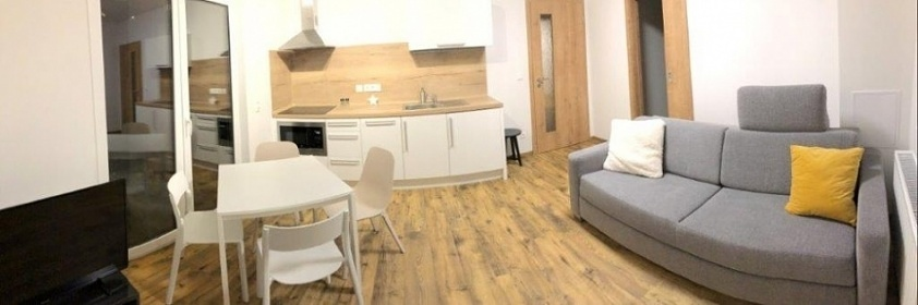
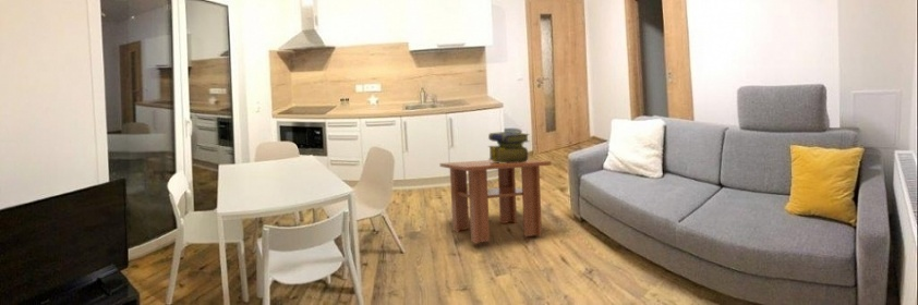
+ stack of books (508, 146)
+ coffee table (494, 197)
